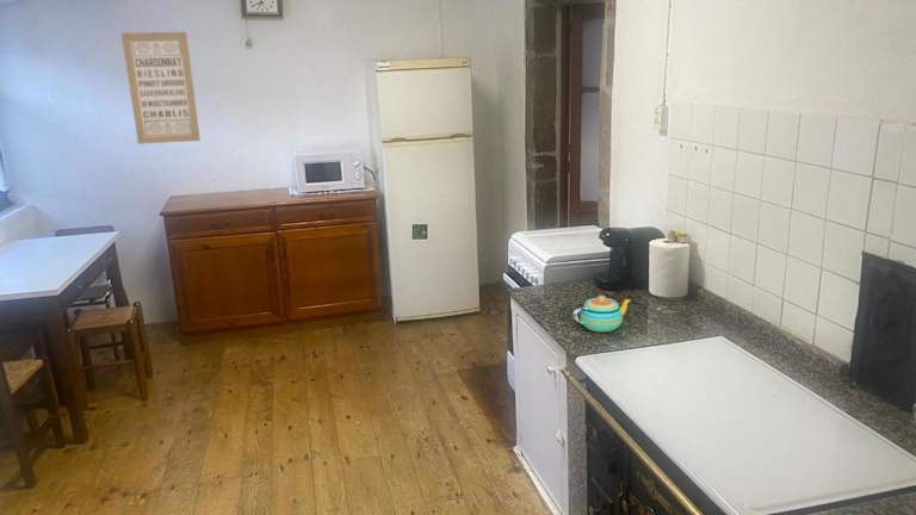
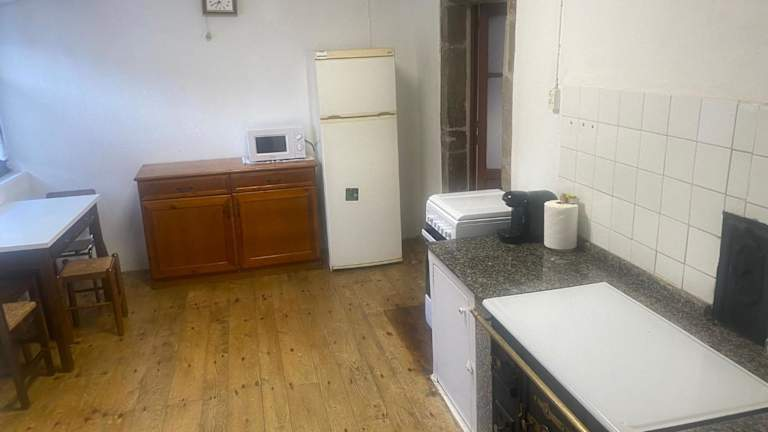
- teapot (602, 311)
- wall art (161, 88)
